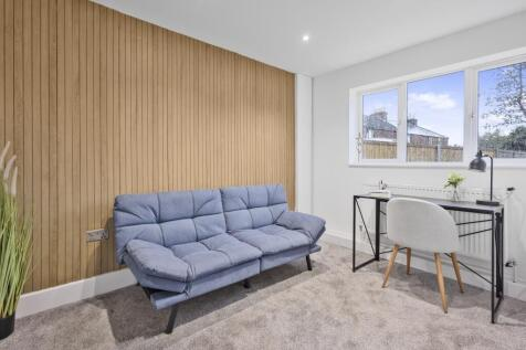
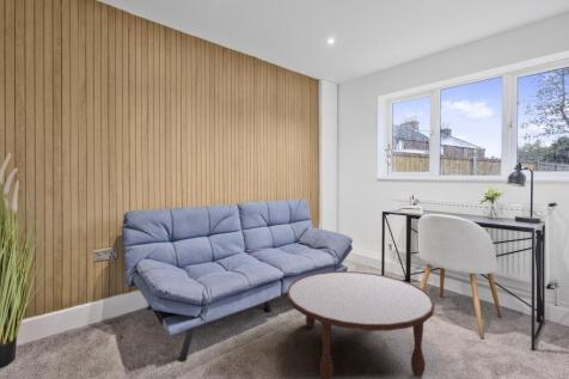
+ coffee table (356, 319)
